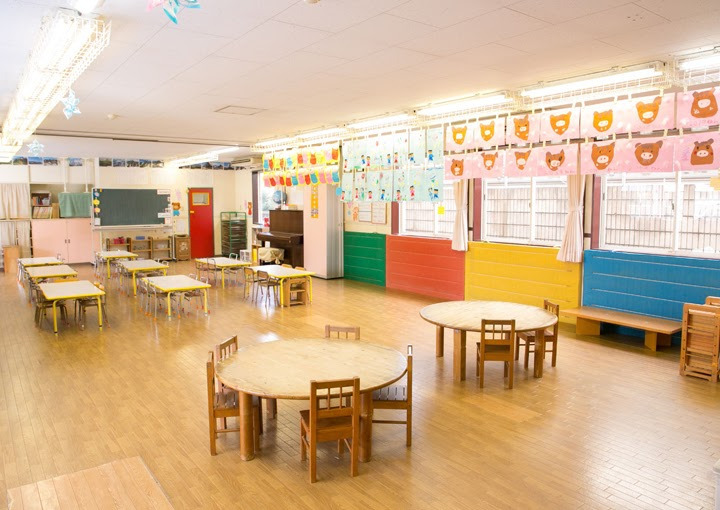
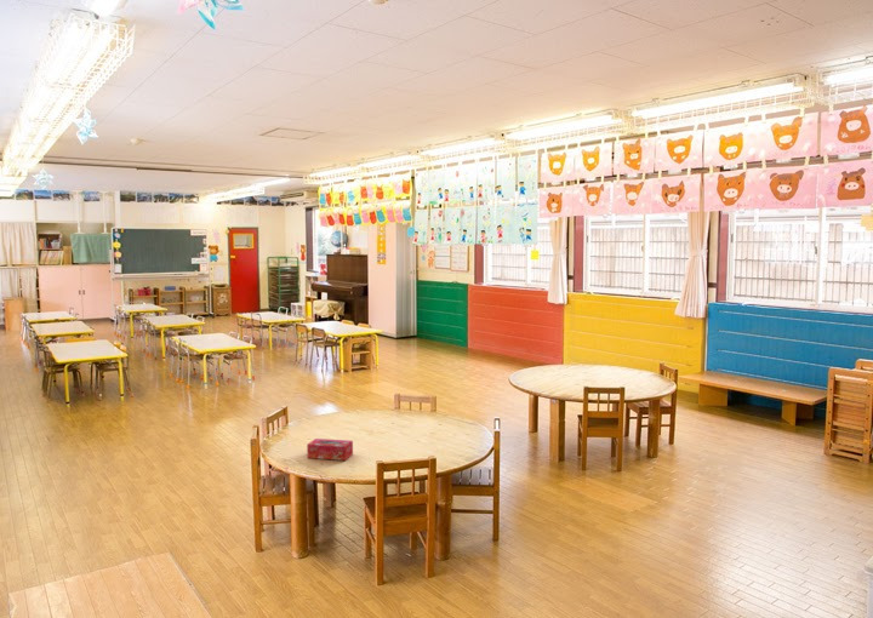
+ tissue box (330, 448)
